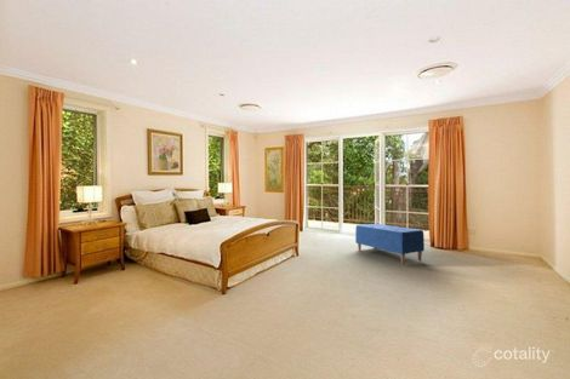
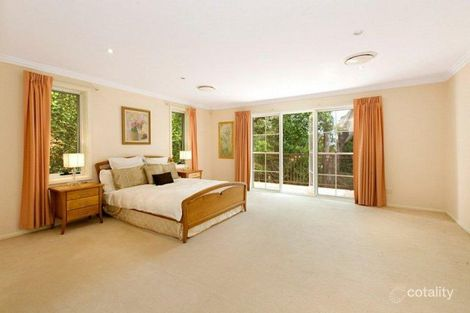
- bench (387, 241)
